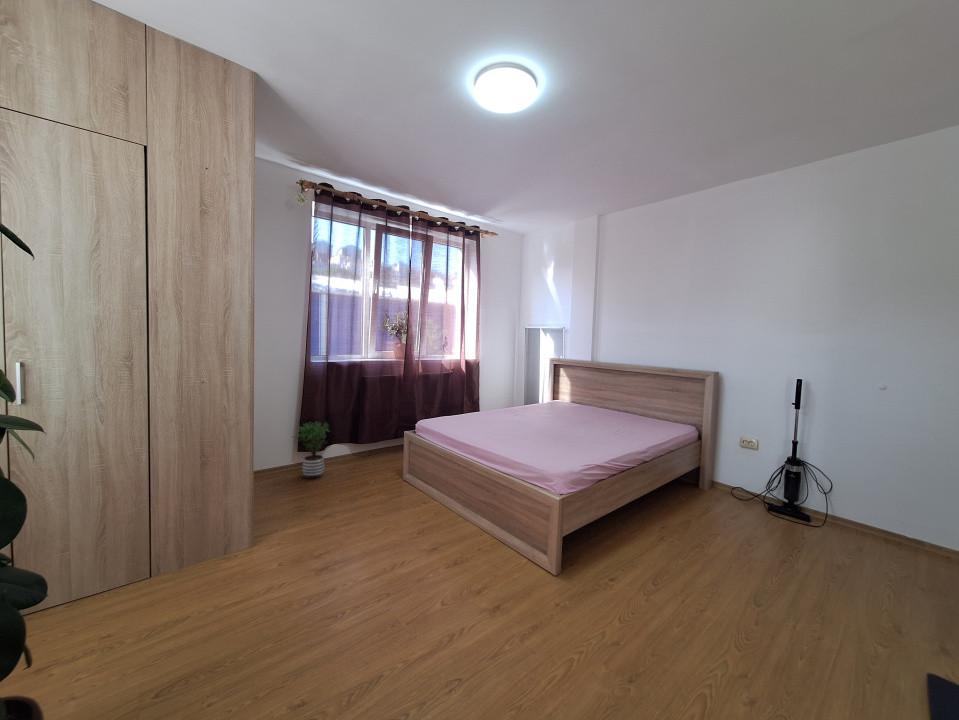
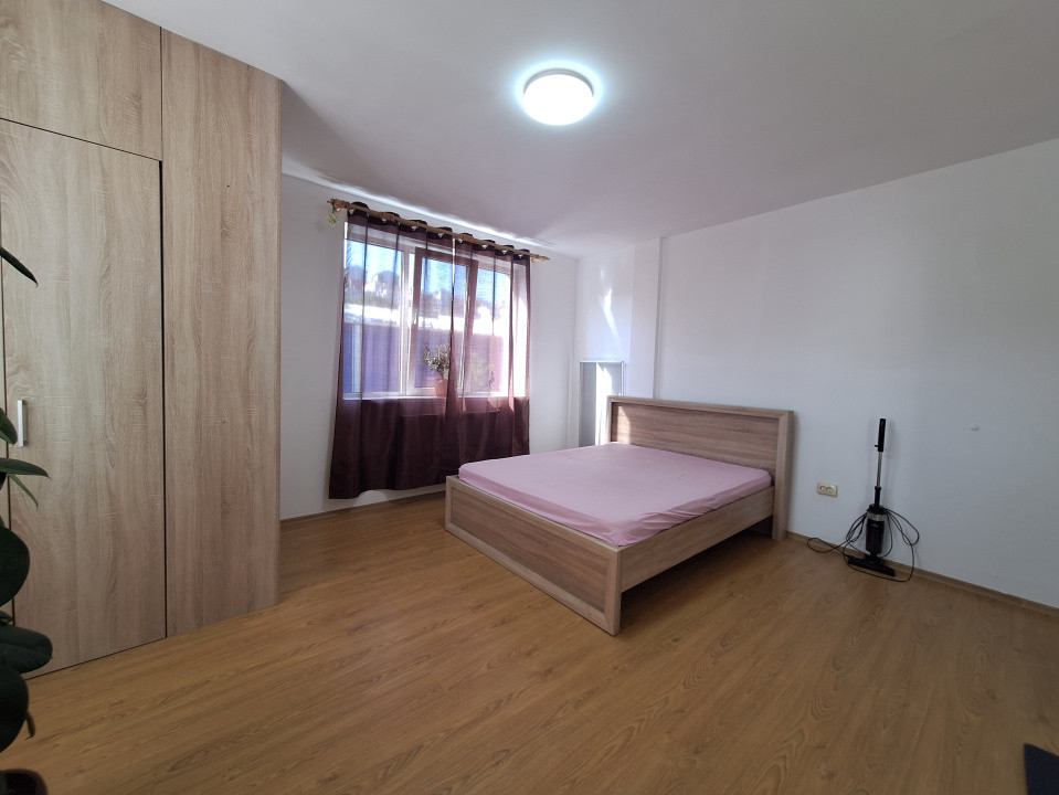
- potted plant (312, 449)
